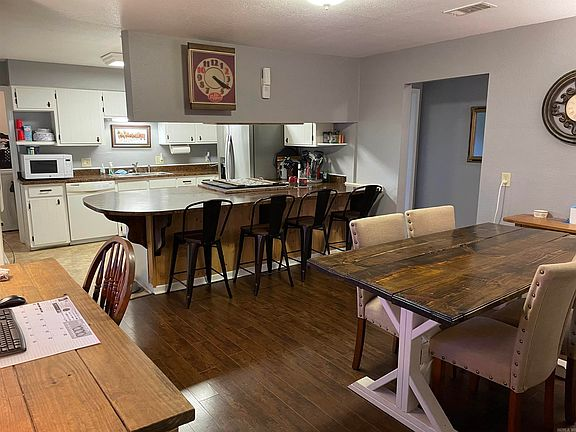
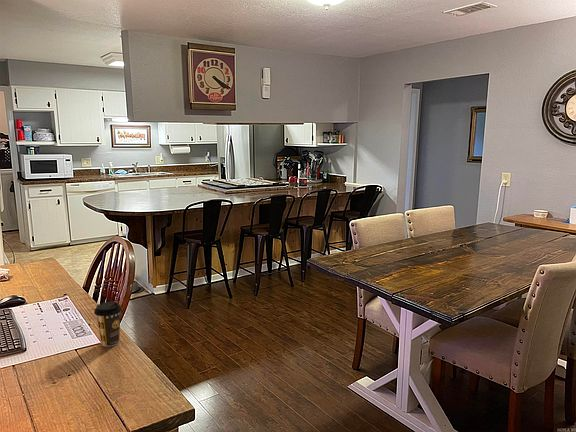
+ coffee cup (109, 324)
